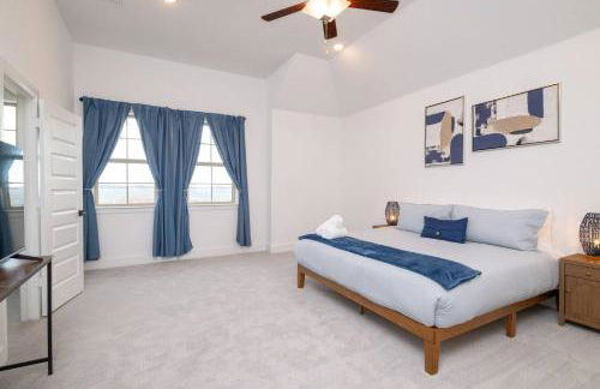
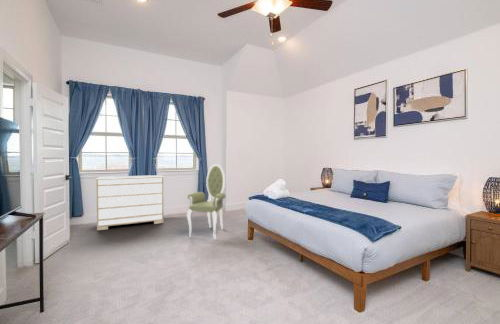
+ armchair (209, 198)
+ dresser (131, 200)
